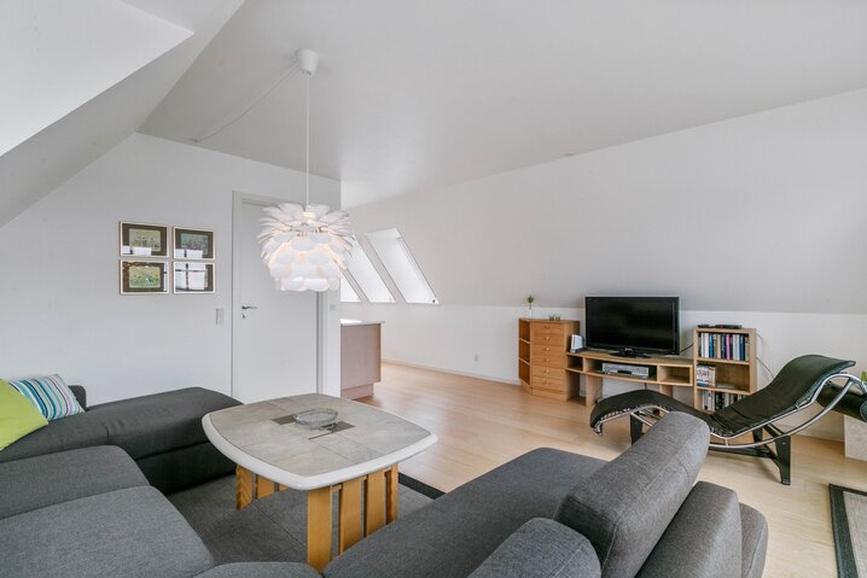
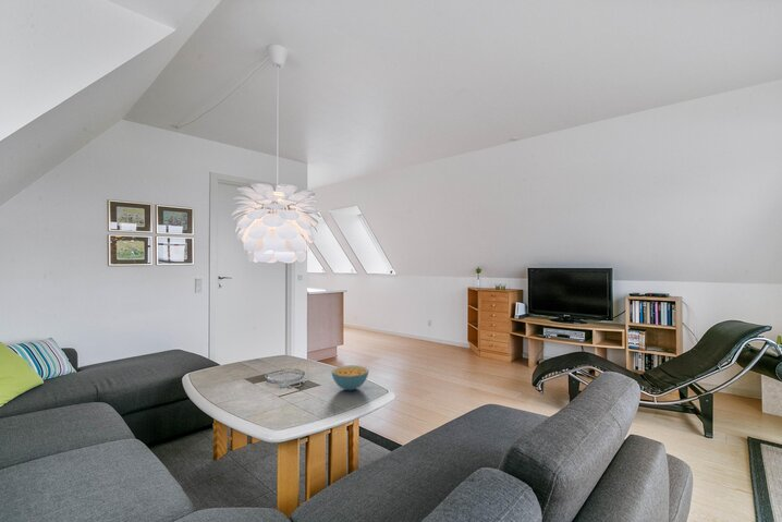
+ cereal bowl (350, 379)
